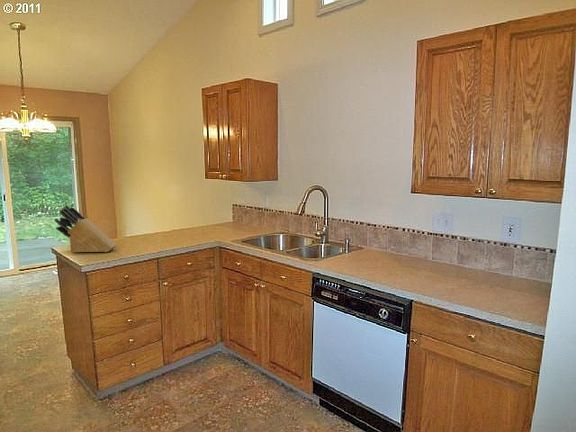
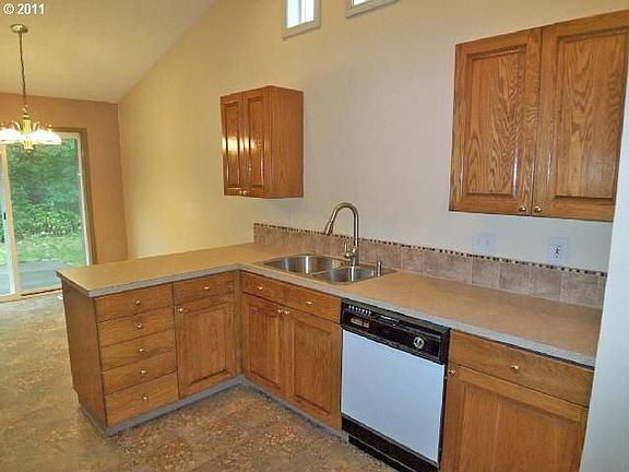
- knife block (86, 228)
